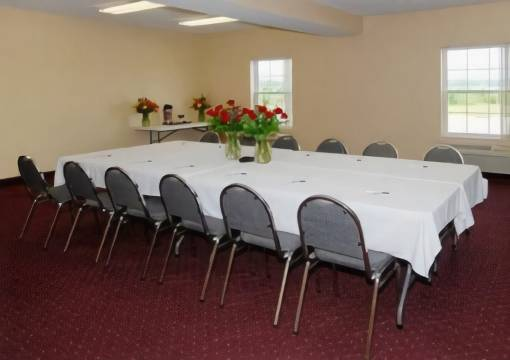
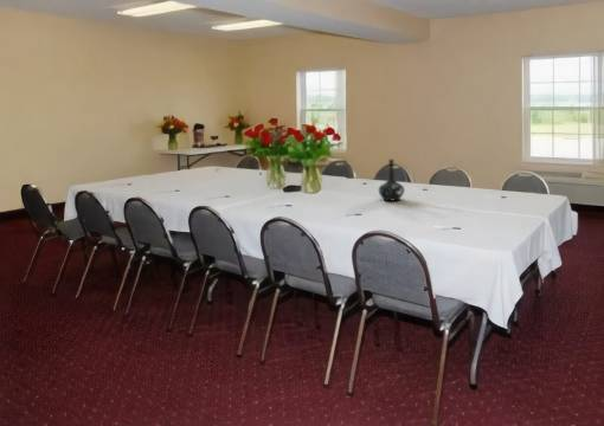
+ bottle (391, 179)
